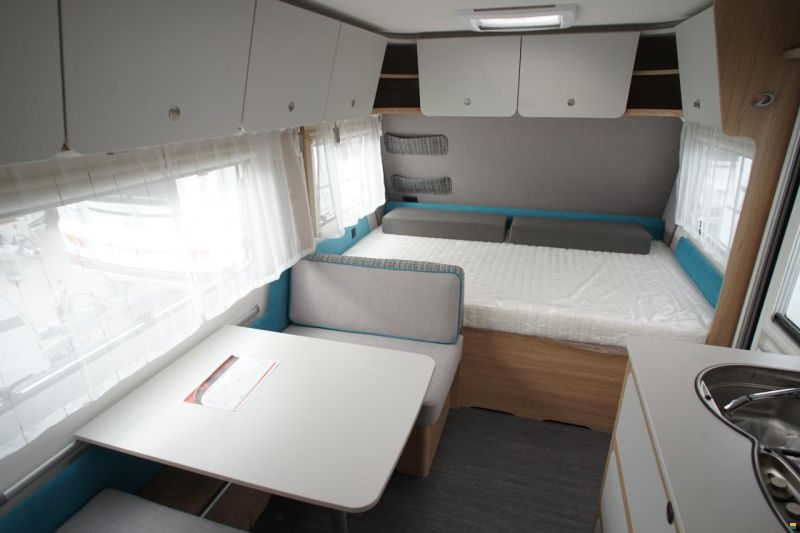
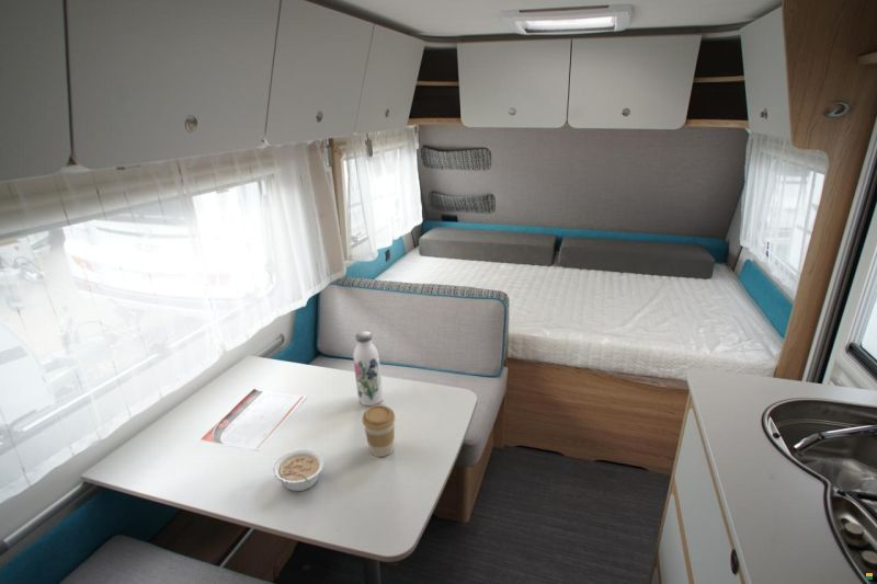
+ coffee cup (379, 430)
+ legume (300, 471)
+ water bottle (367, 367)
